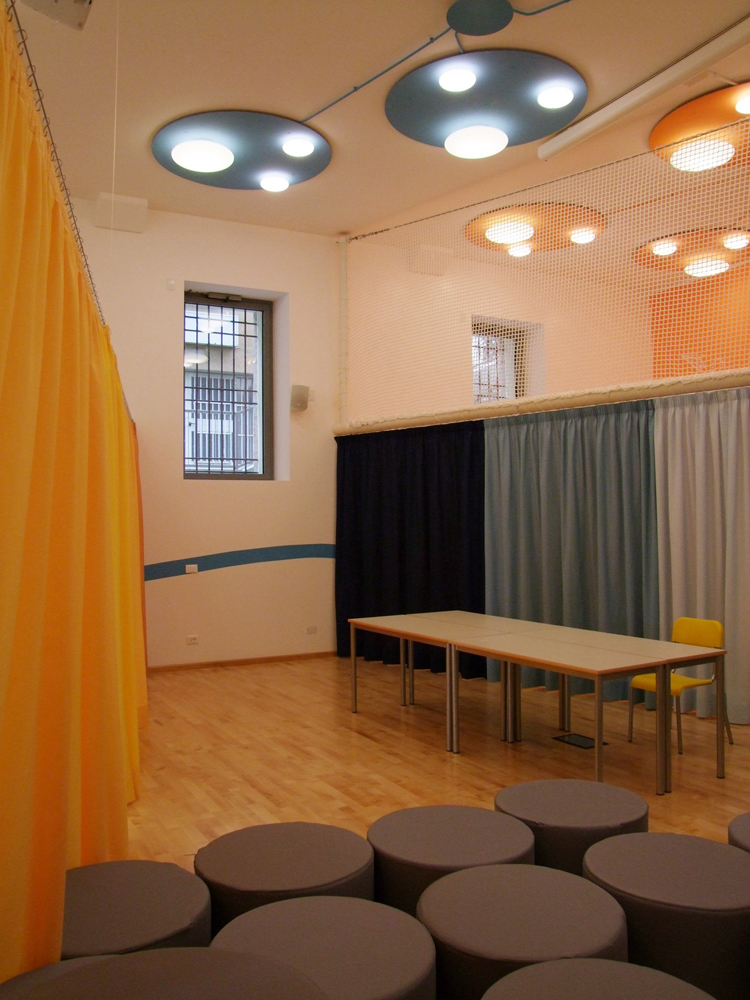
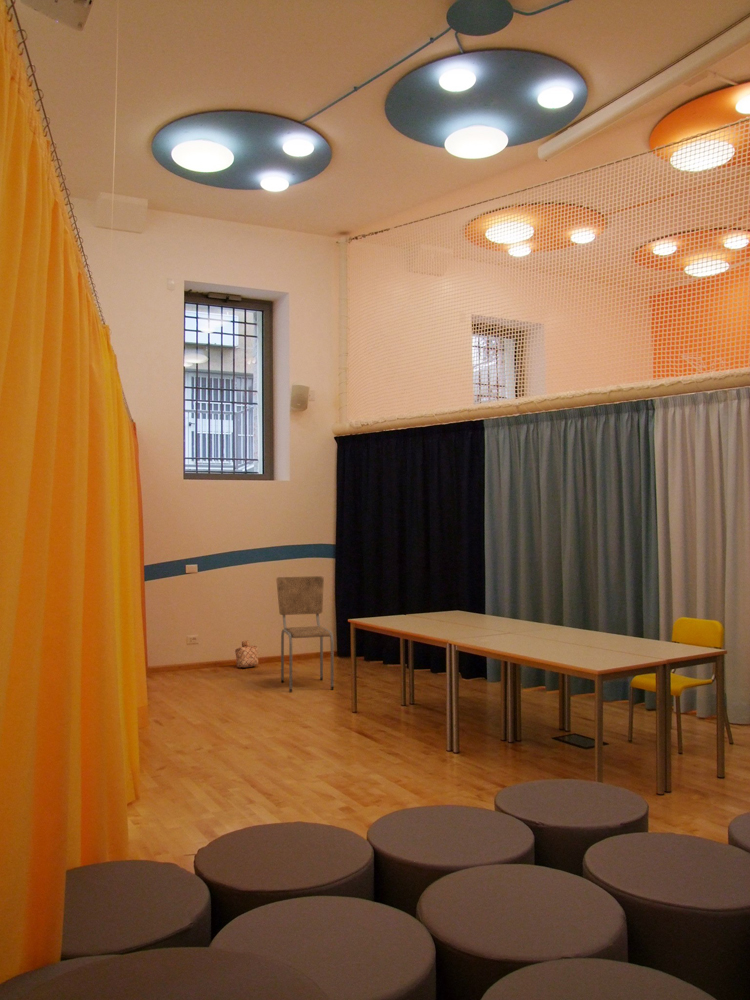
+ basket (247, 653)
+ dining chair (305, 631)
